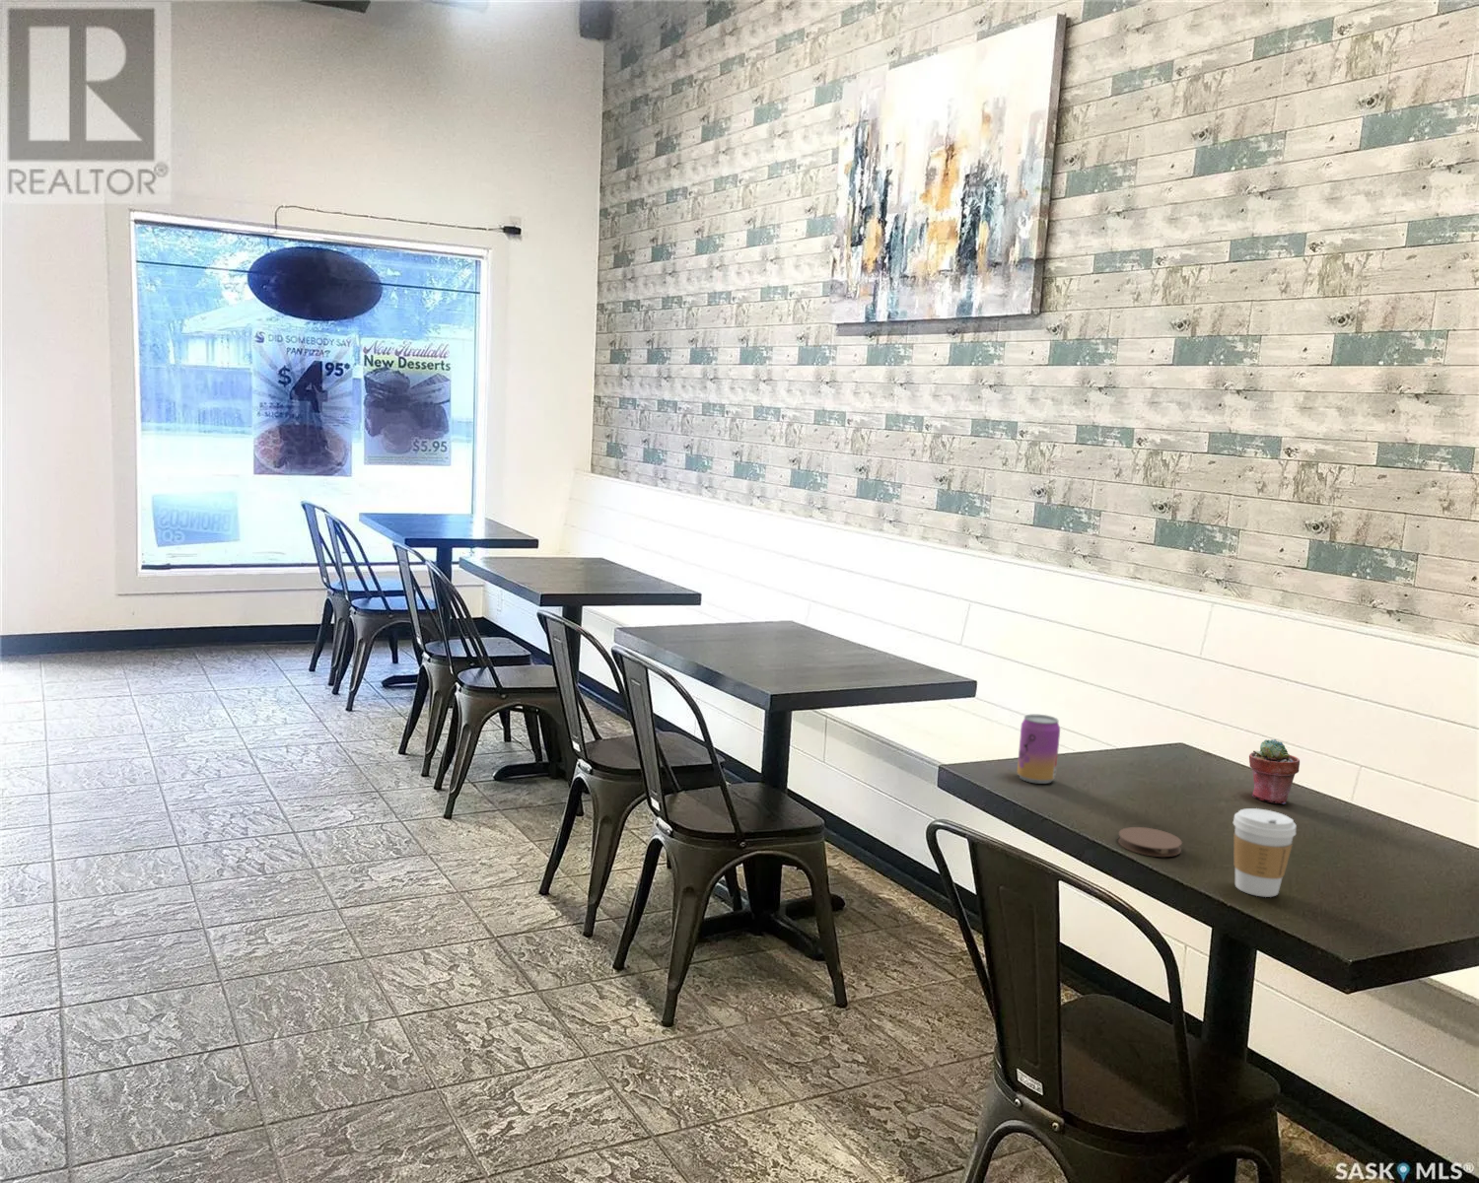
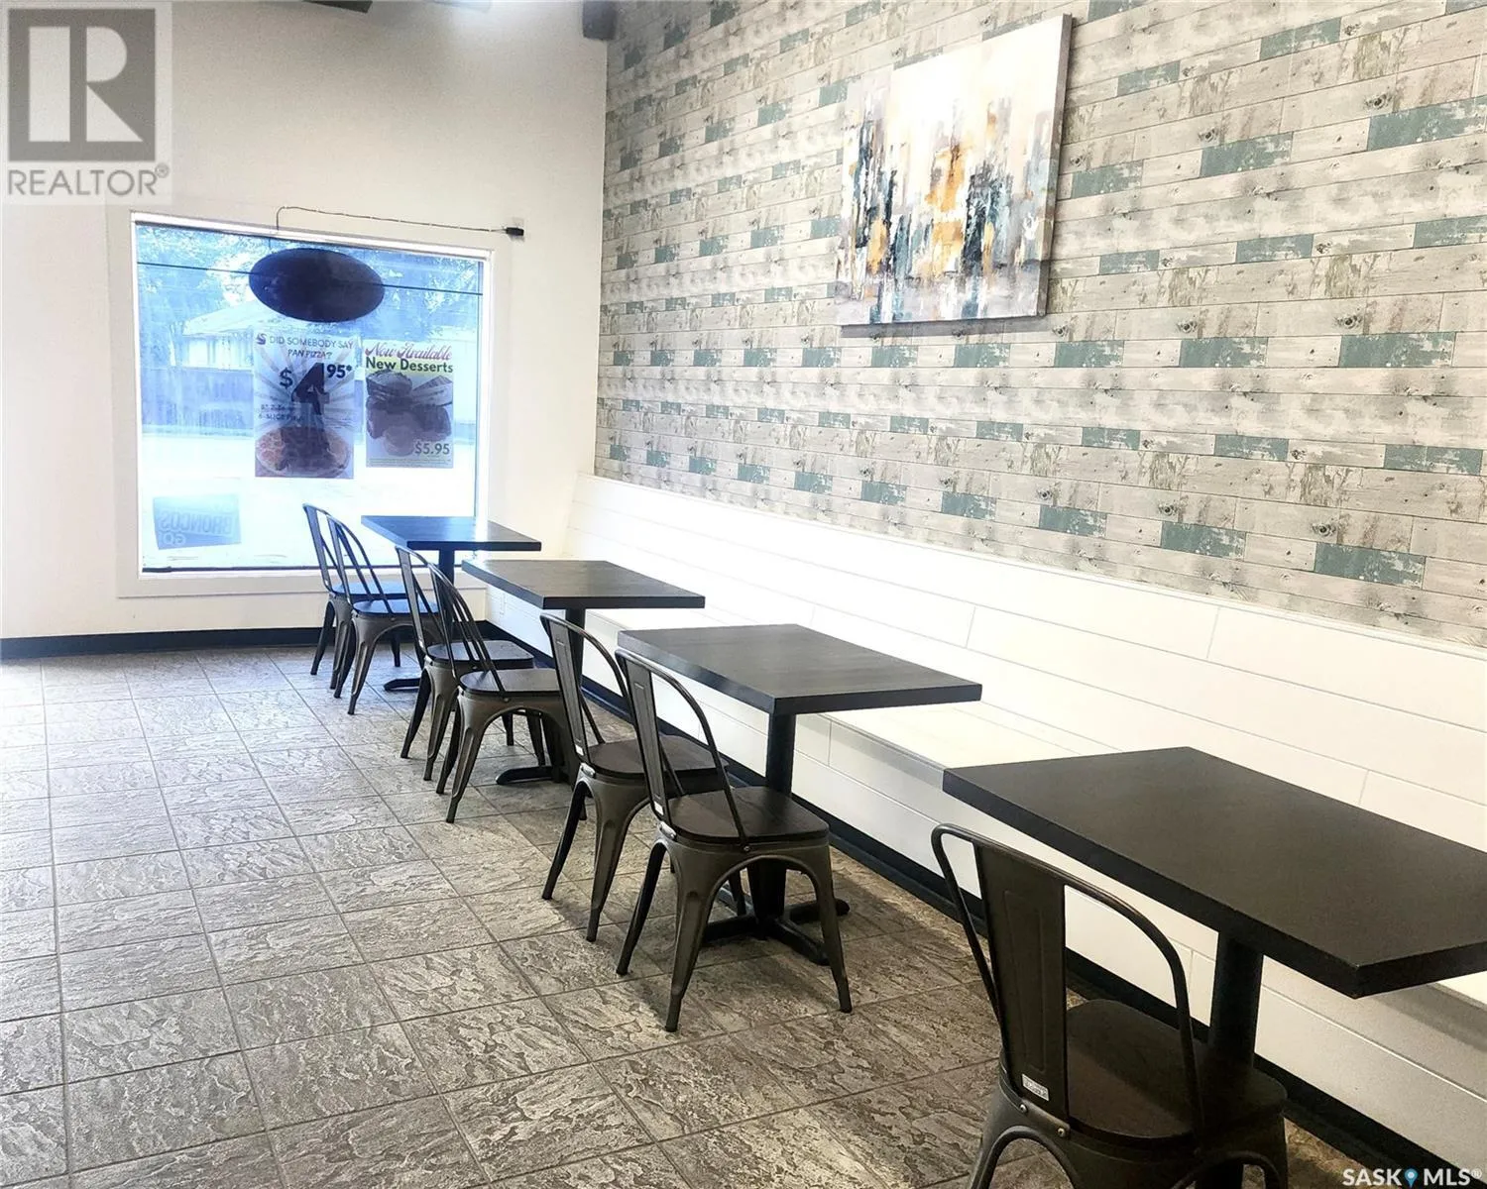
- coffee cup (1262, 851)
- potted succulent (1273, 769)
- beer can (1038, 748)
- coaster (1149, 841)
